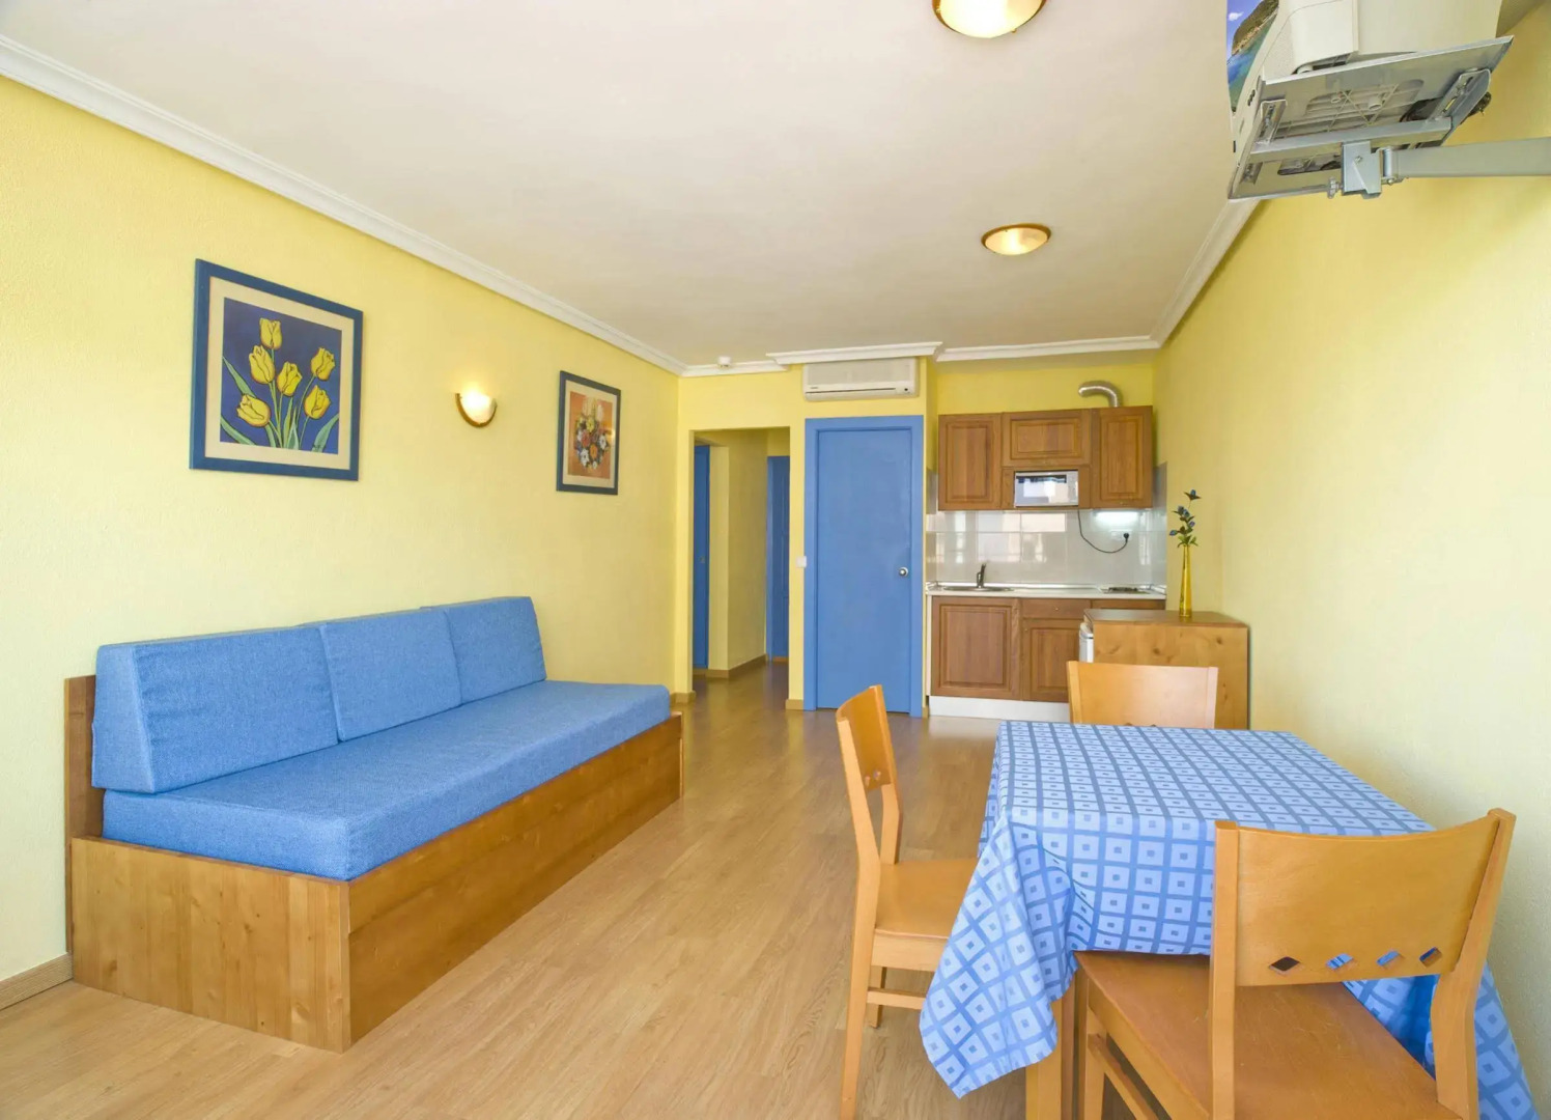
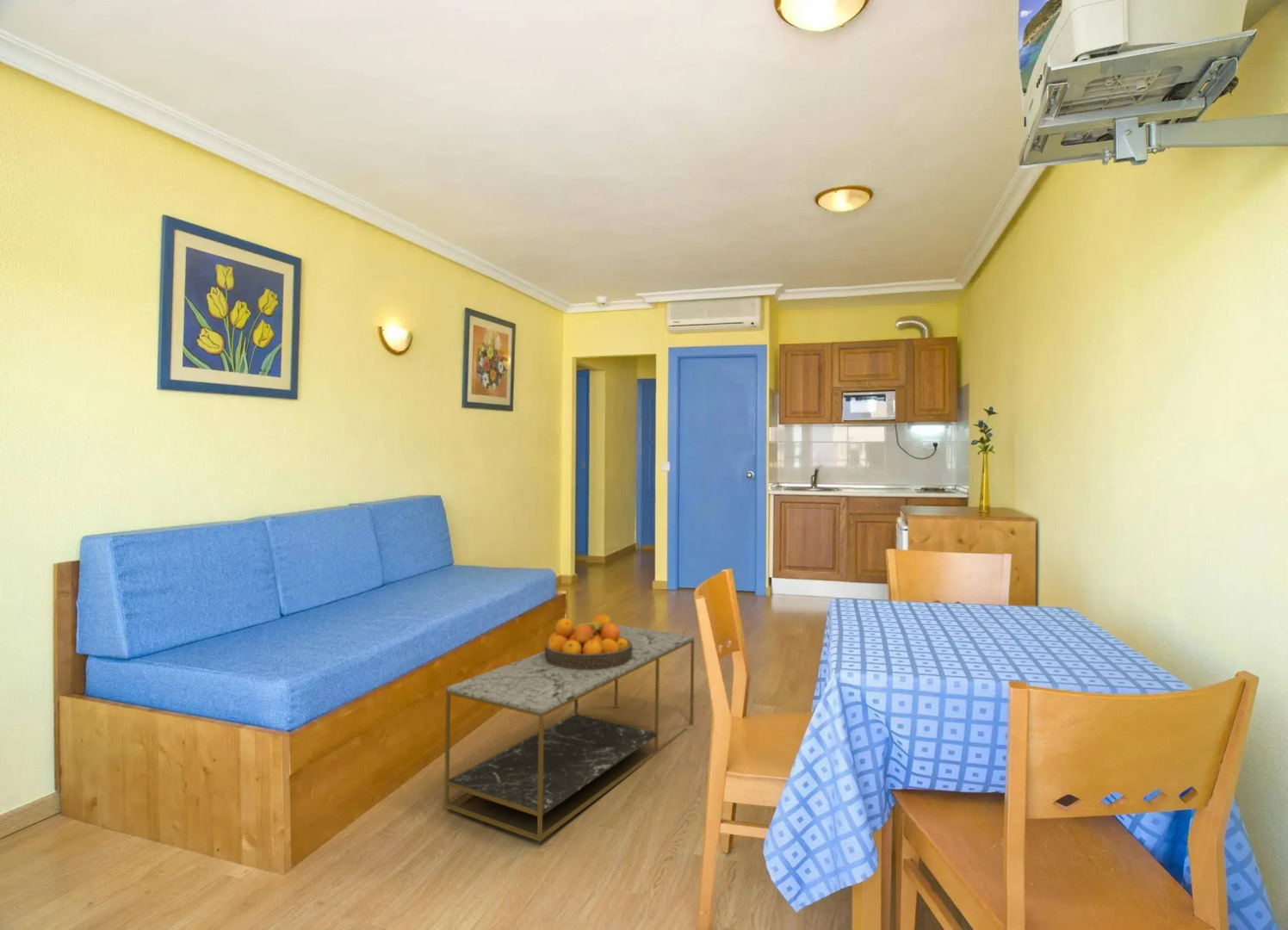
+ fruit bowl (588, 636)
+ coffee table (584, 715)
